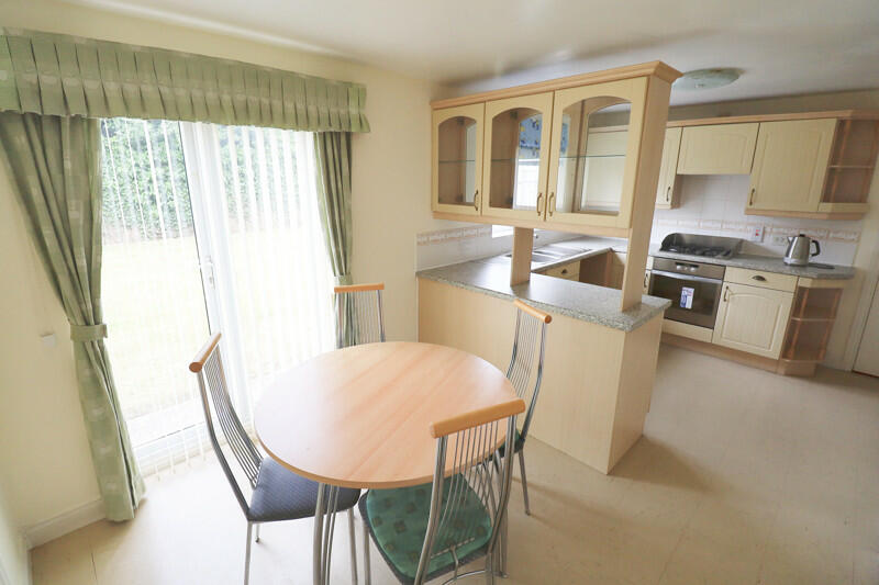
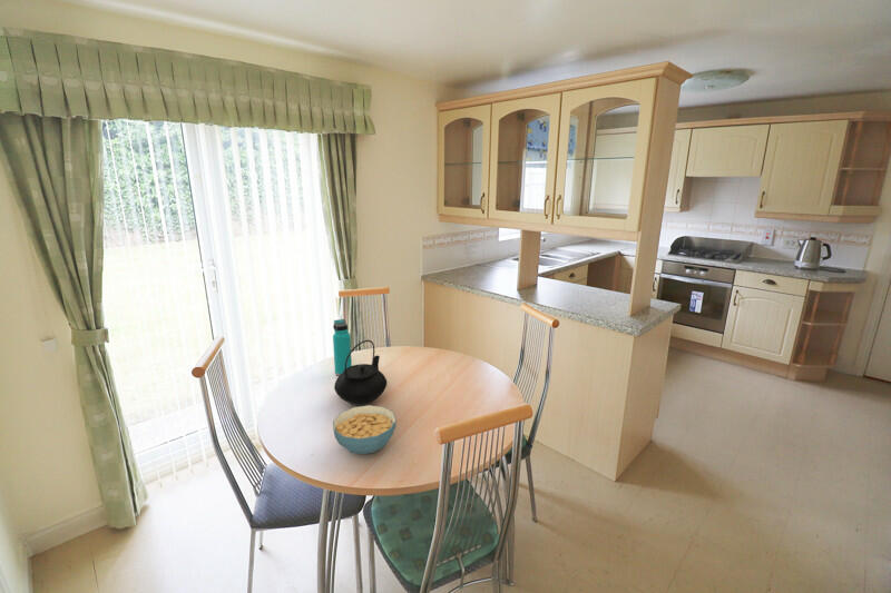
+ cereal bowl (364, 434)
+ water bottle (342, 346)
+ teapot (362, 369)
